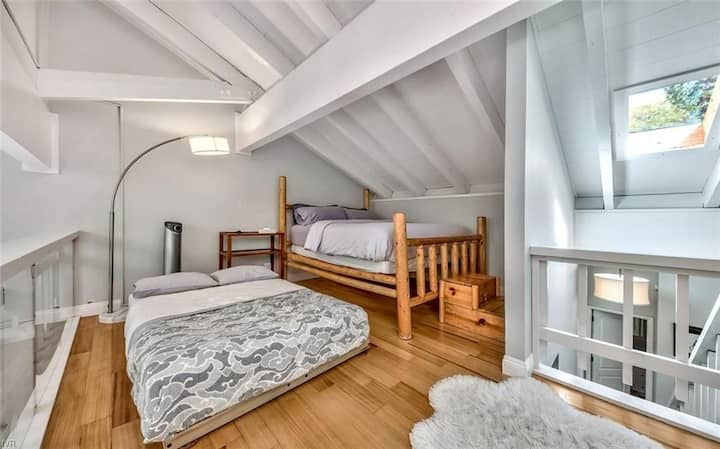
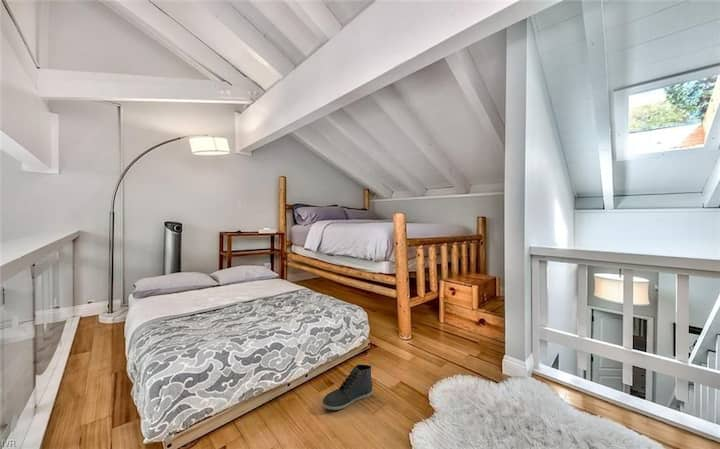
+ sneaker (347, 384)
